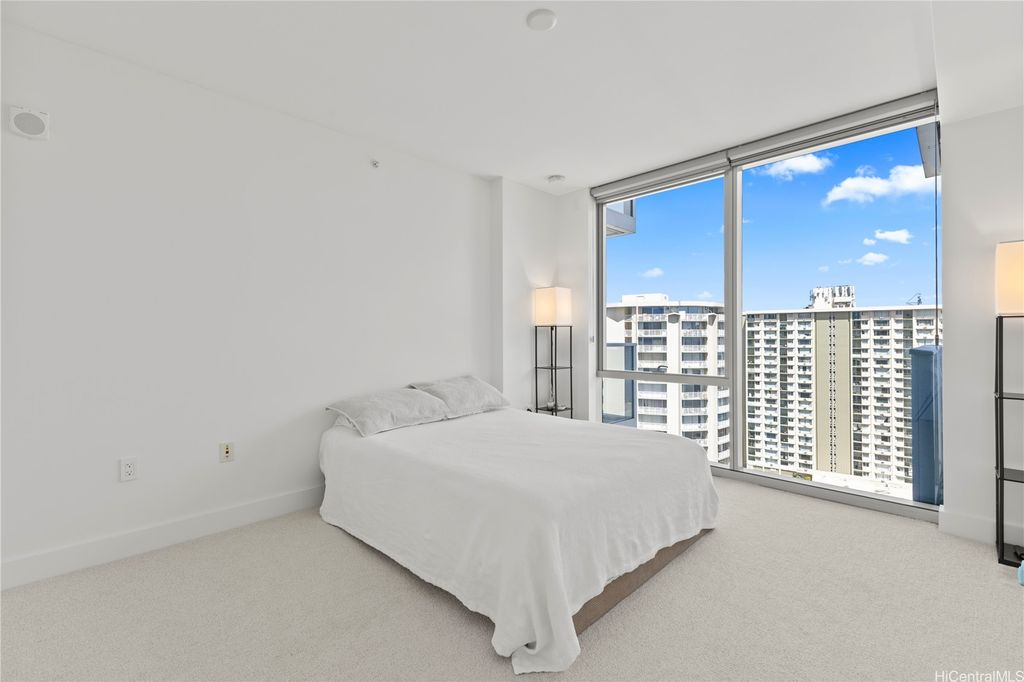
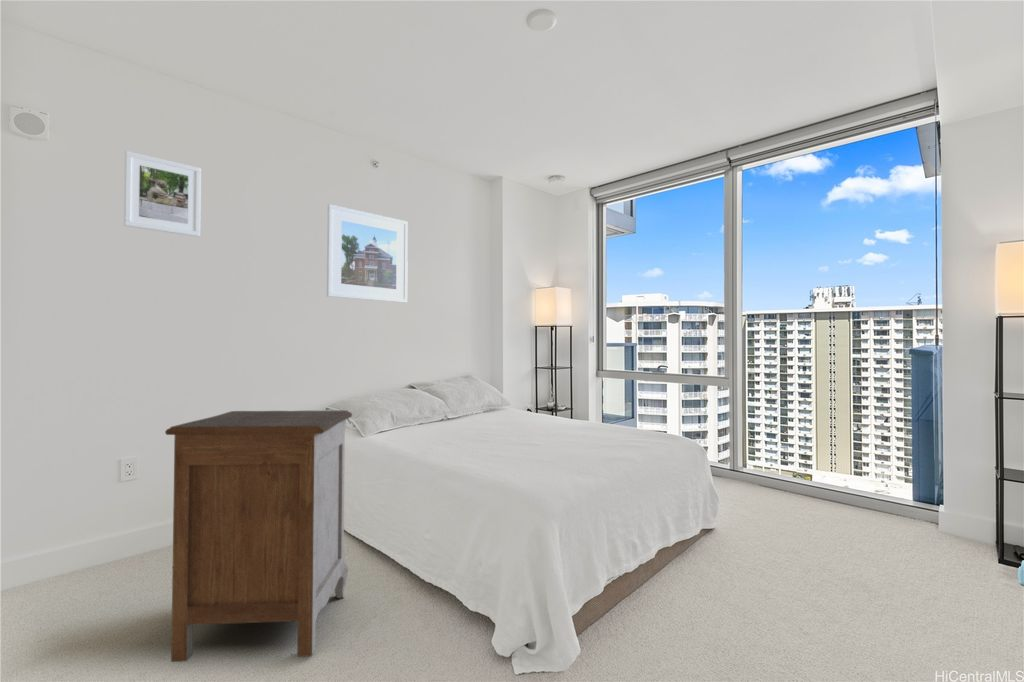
+ nightstand (273, 517)
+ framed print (369, 256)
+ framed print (164, 195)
